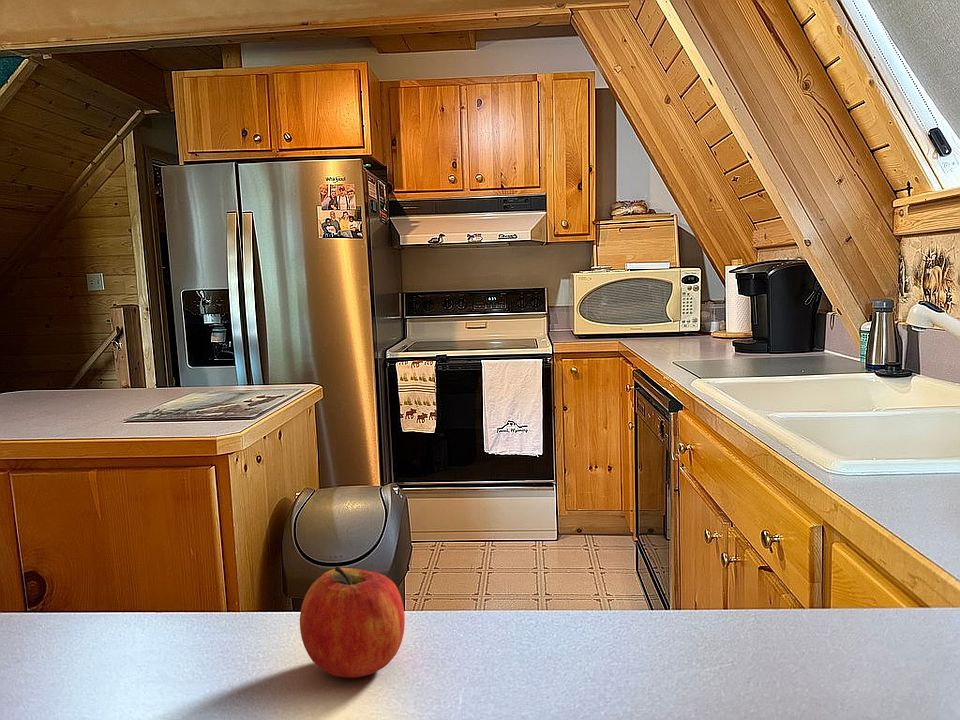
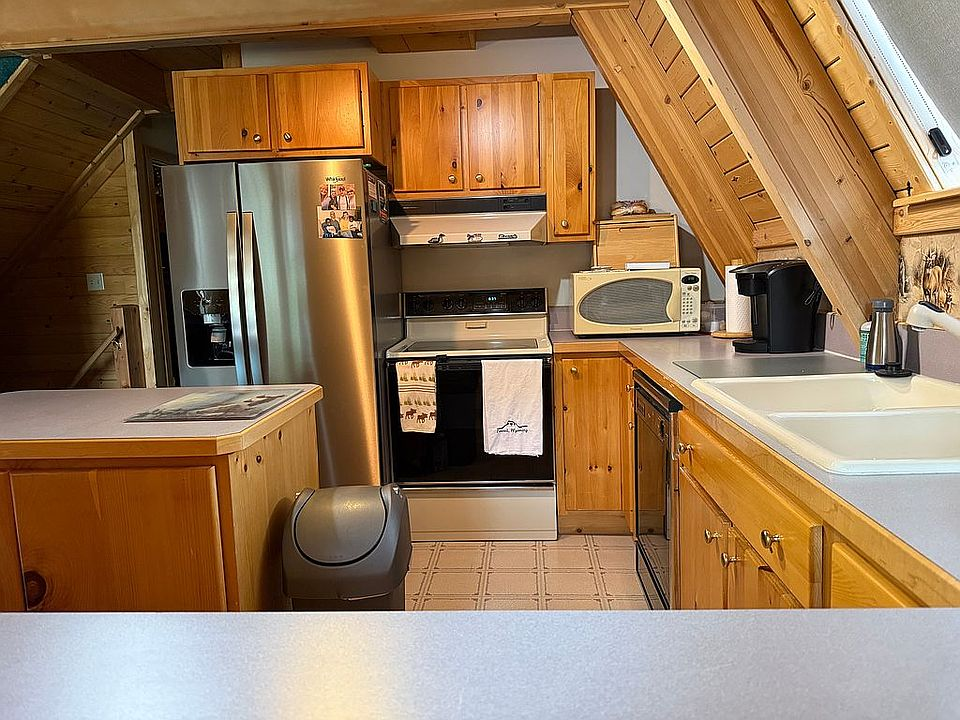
- fruit (353, 614)
